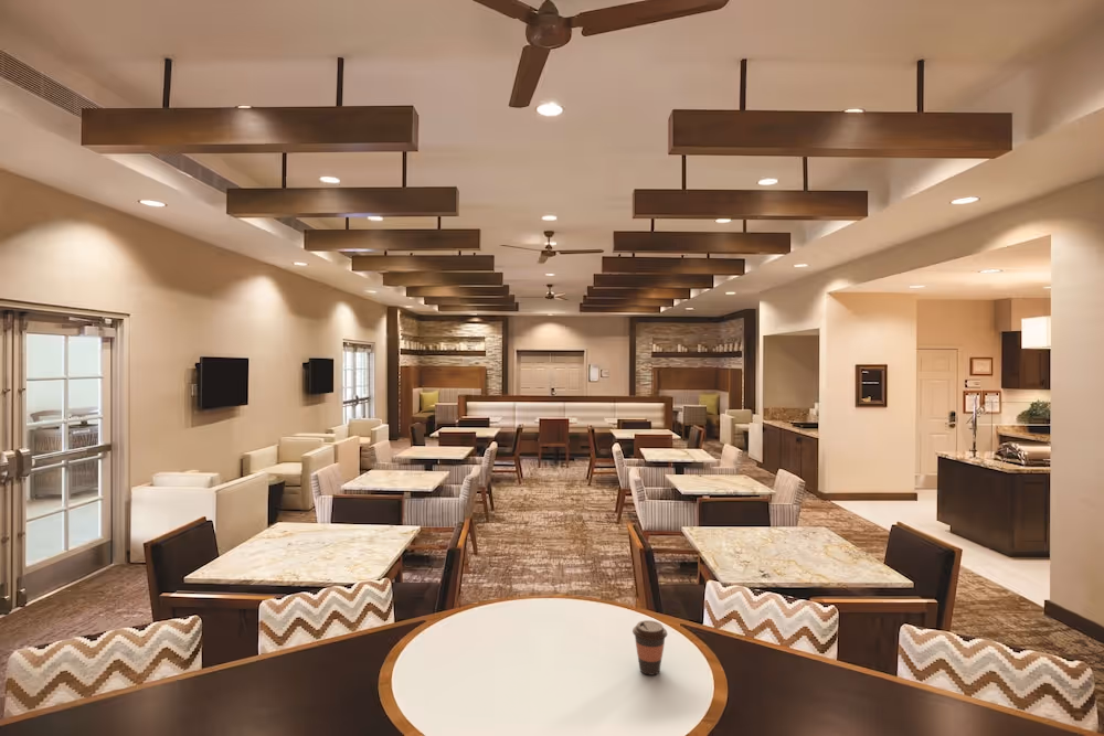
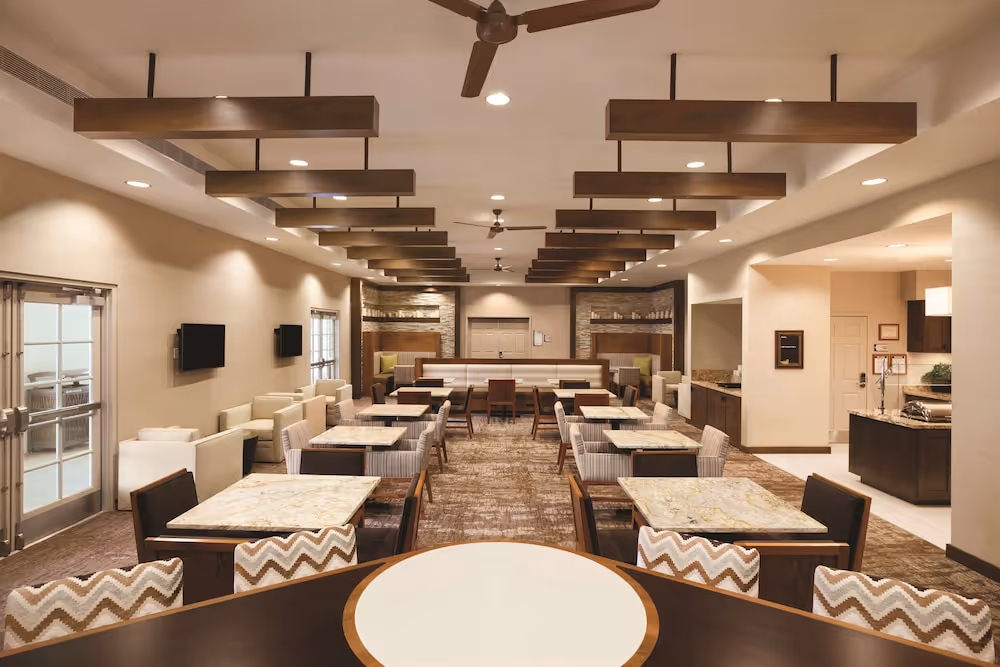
- coffee cup (649, 648)
